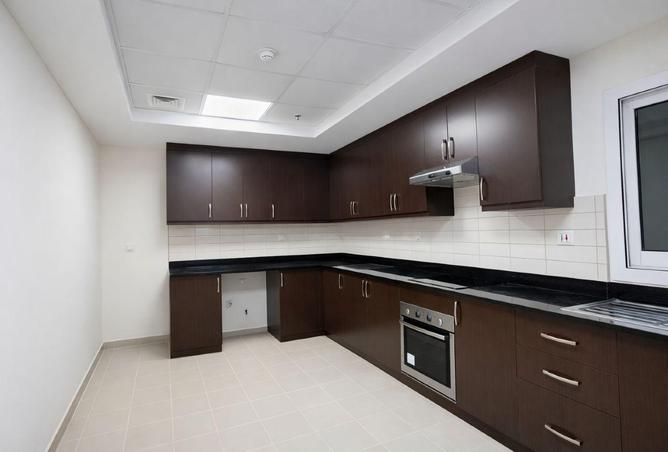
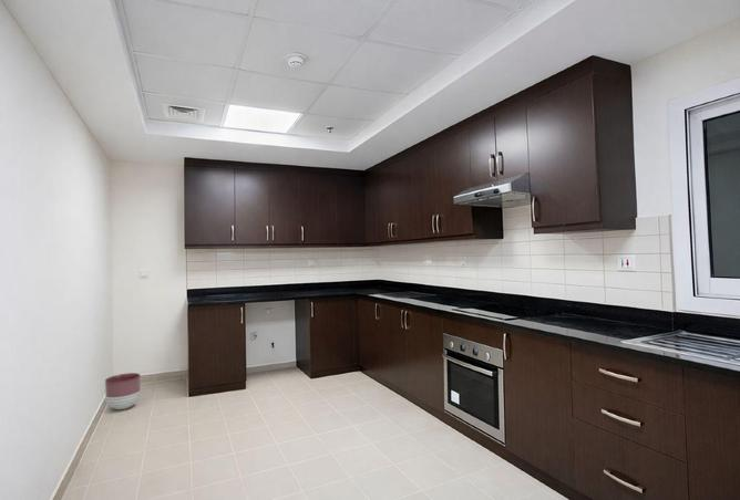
+ planter (123, 392)
